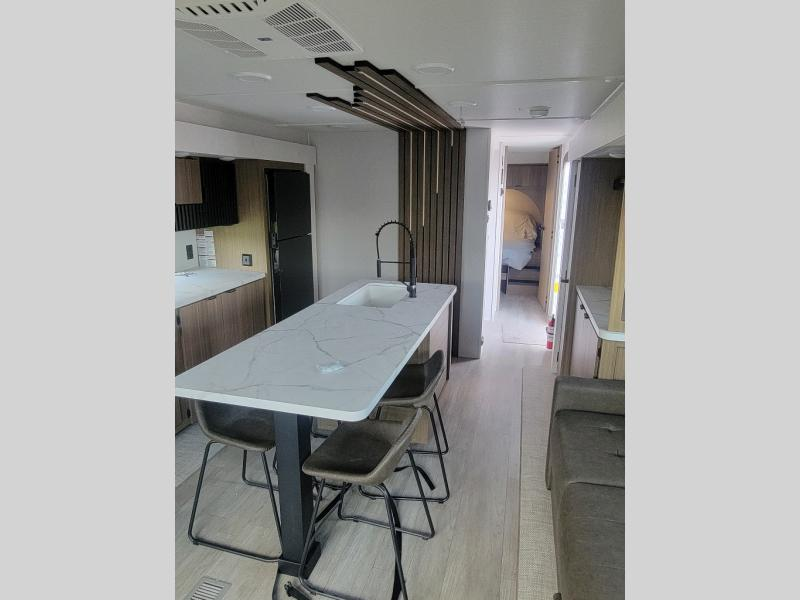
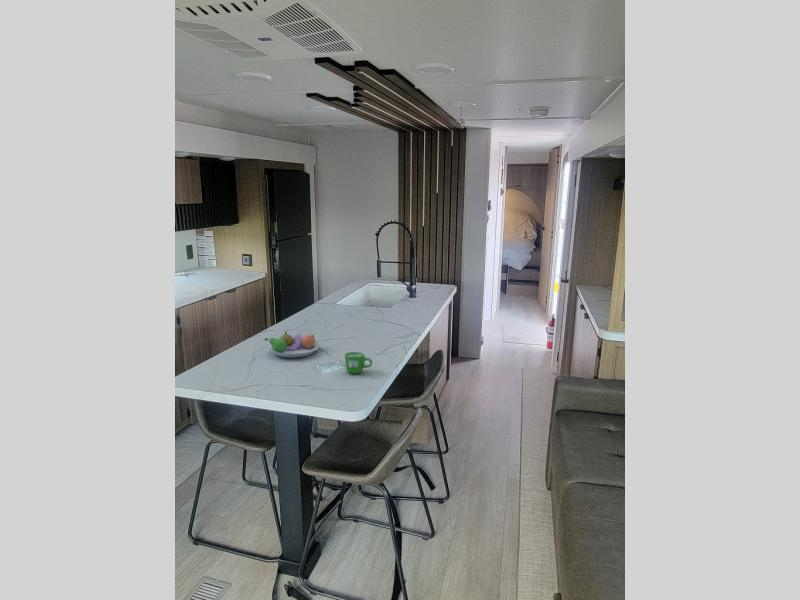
+ mug (358, 363)
+ fruit bowl (292, 342)
